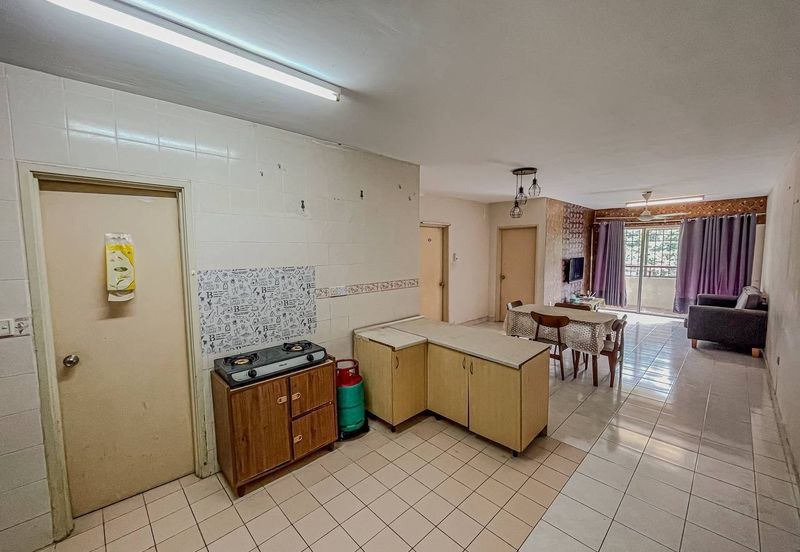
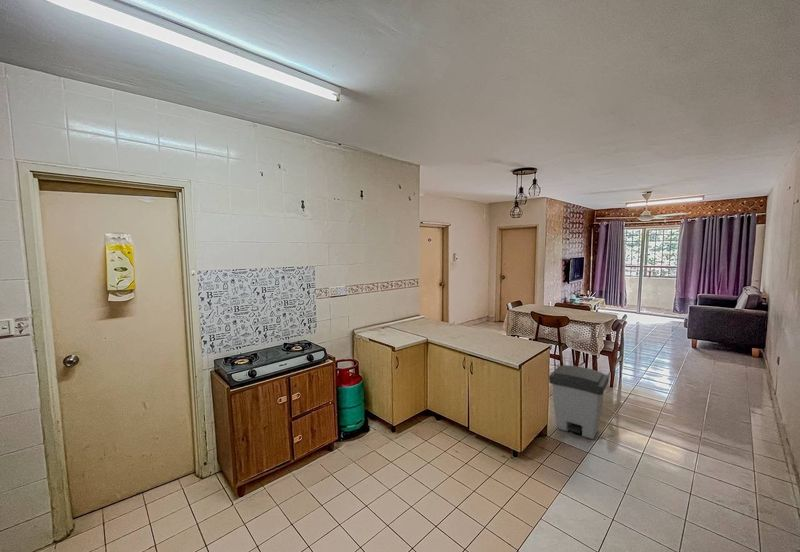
+ trash can (578, 400)
